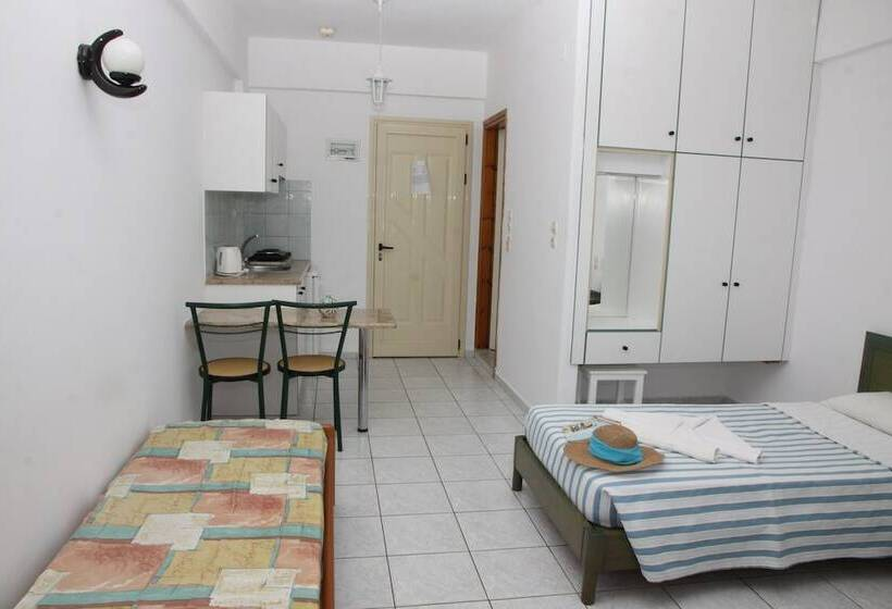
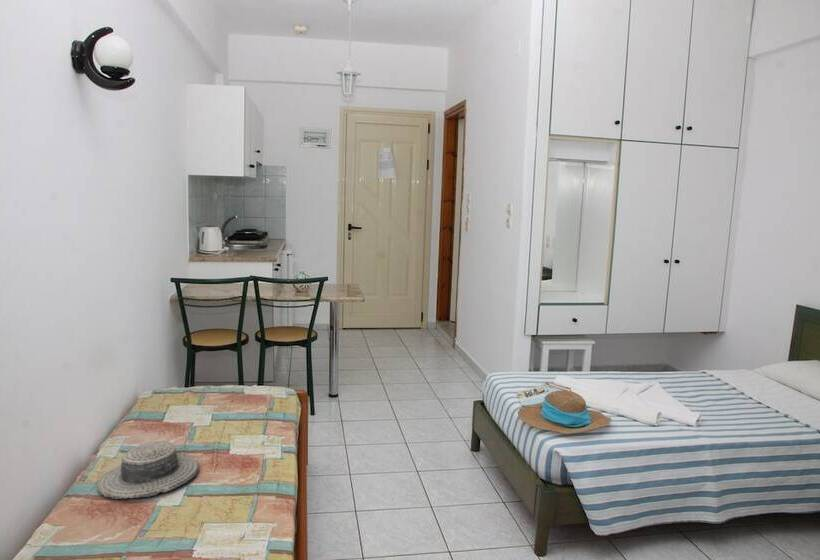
+ boater hat (150, 452)
